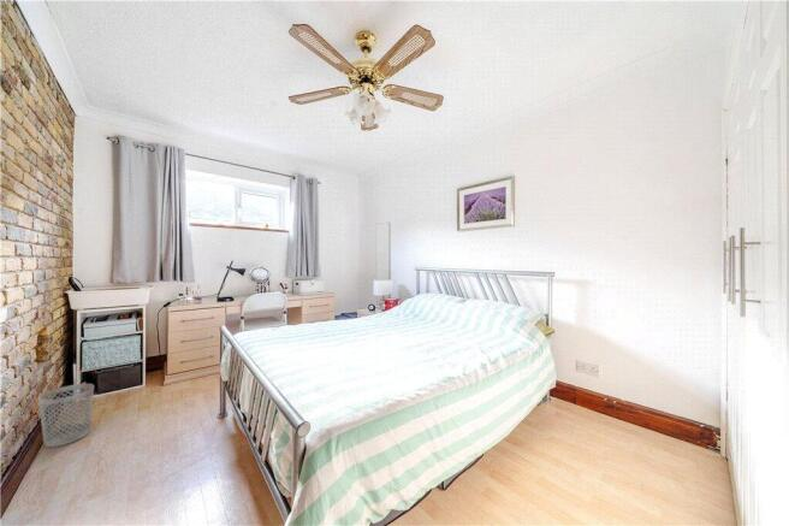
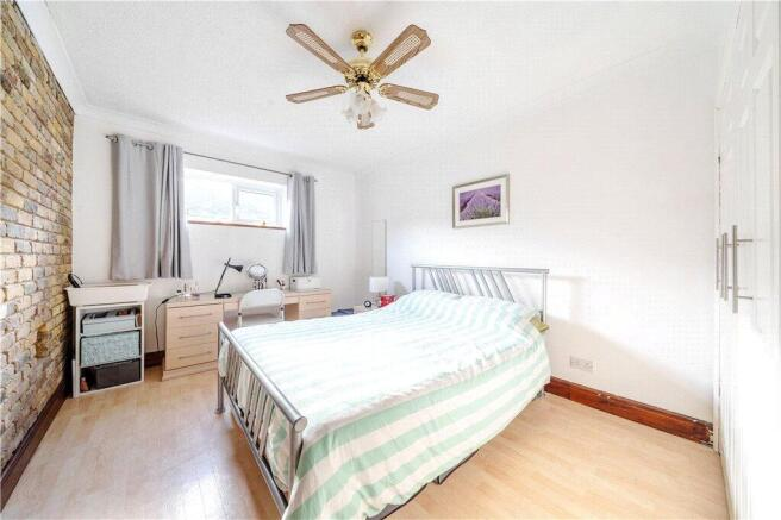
- wastebasket (67, 414)
